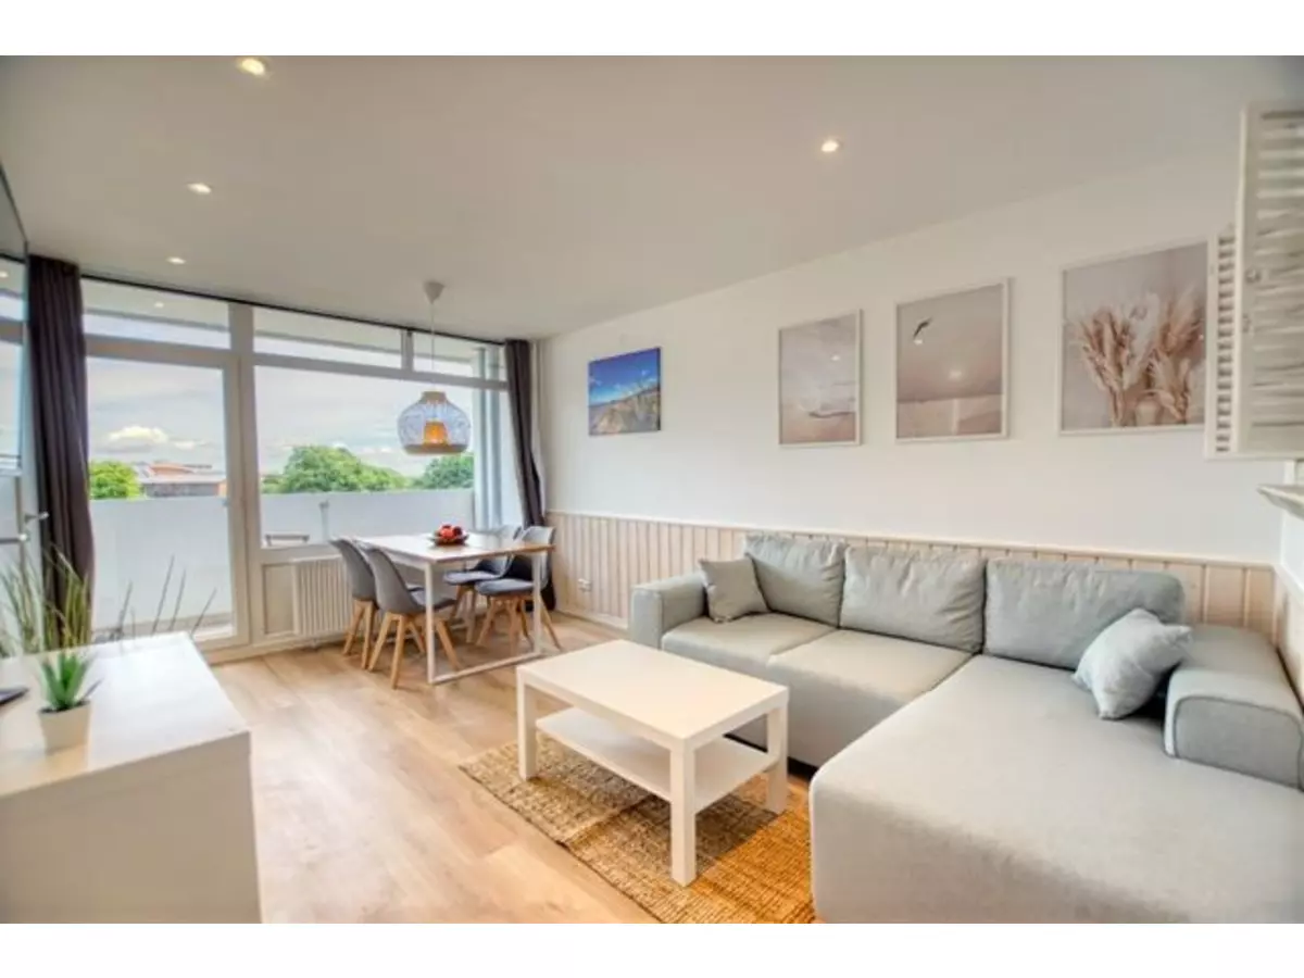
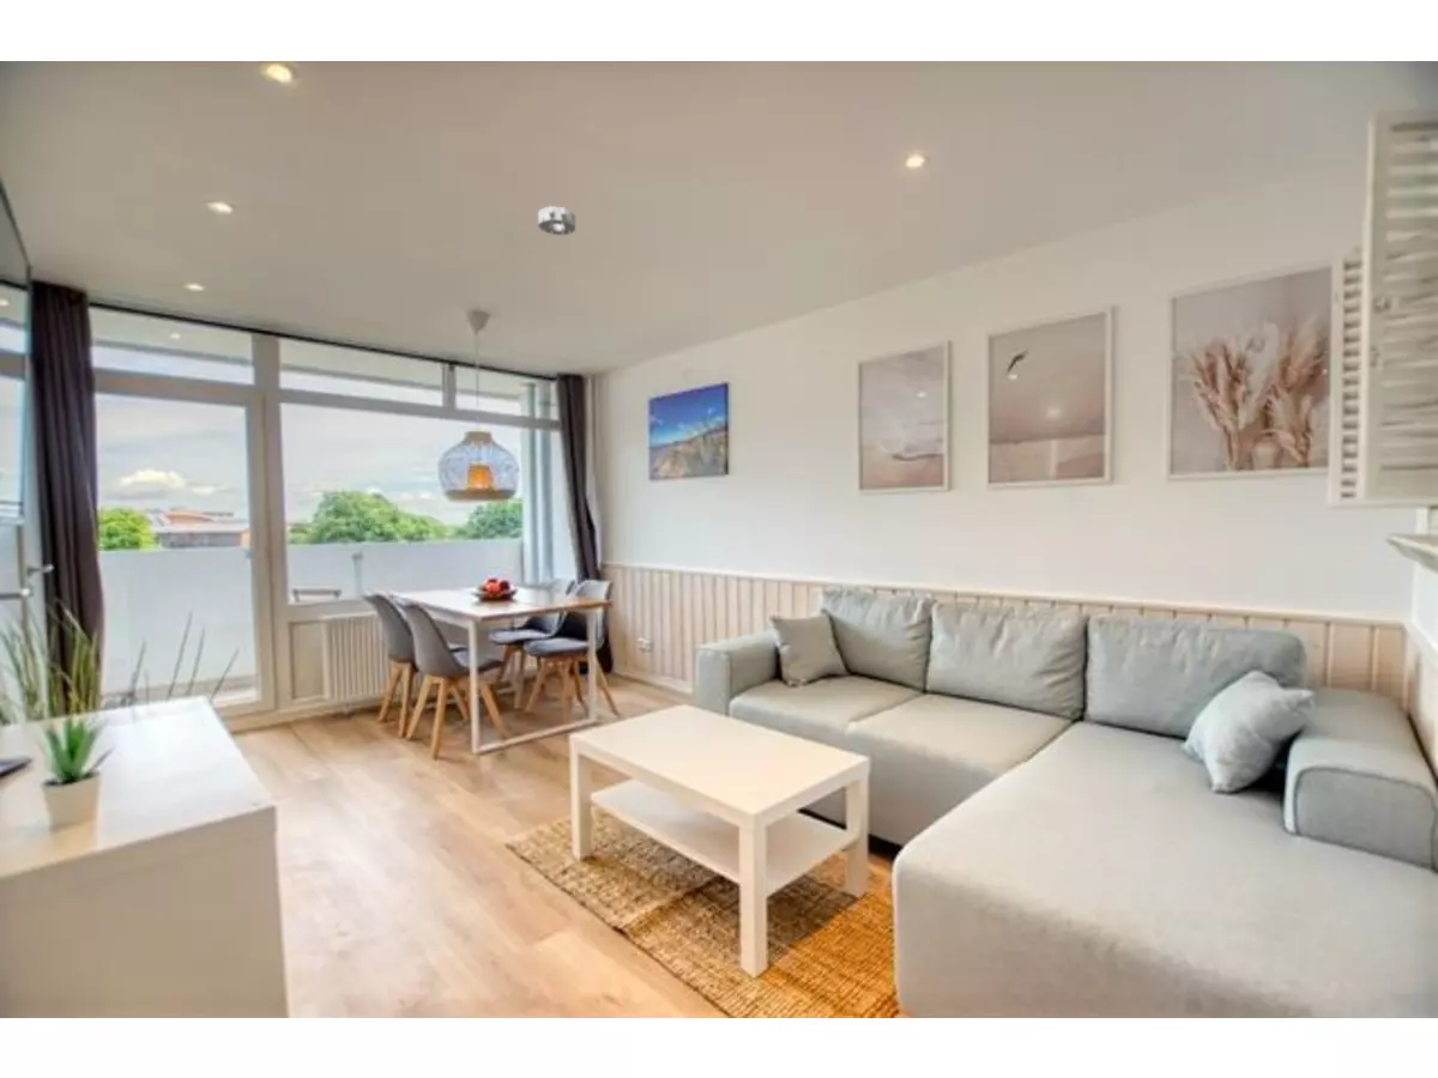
+ smoke detector (556, 219)
